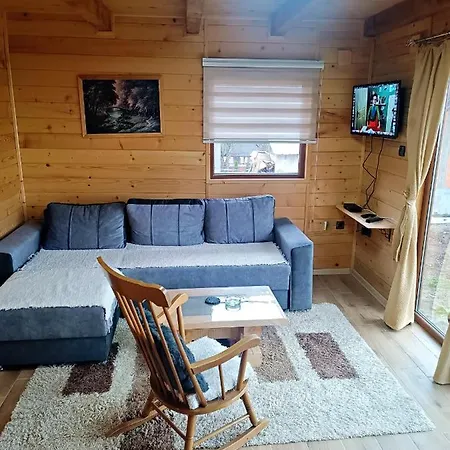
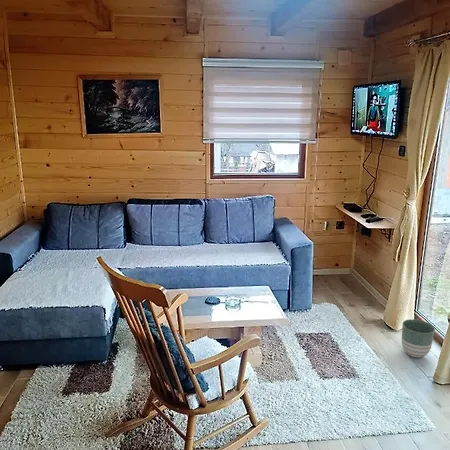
+ planter (416, 340)
